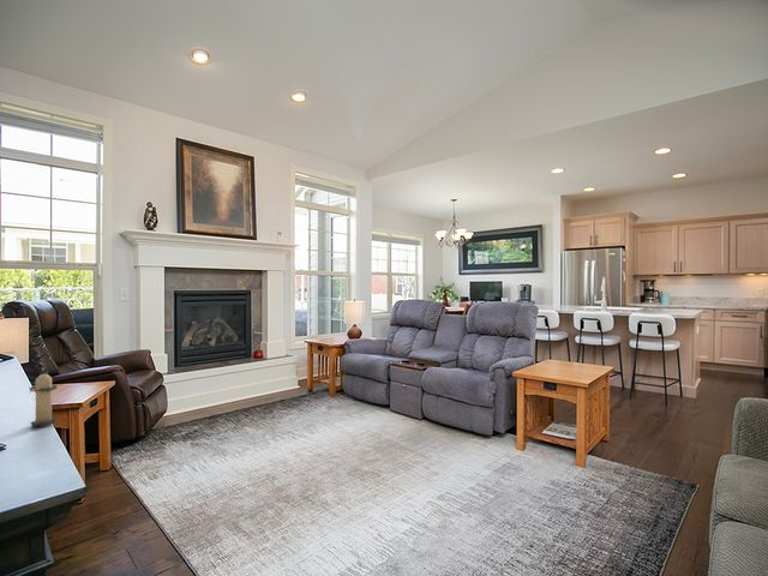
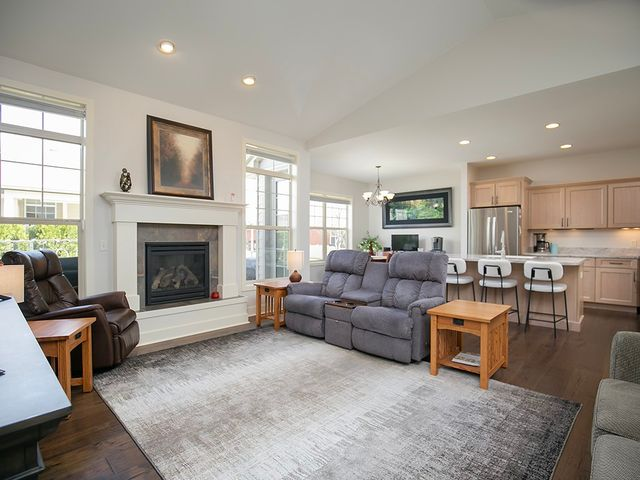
- candle (43, 397)
